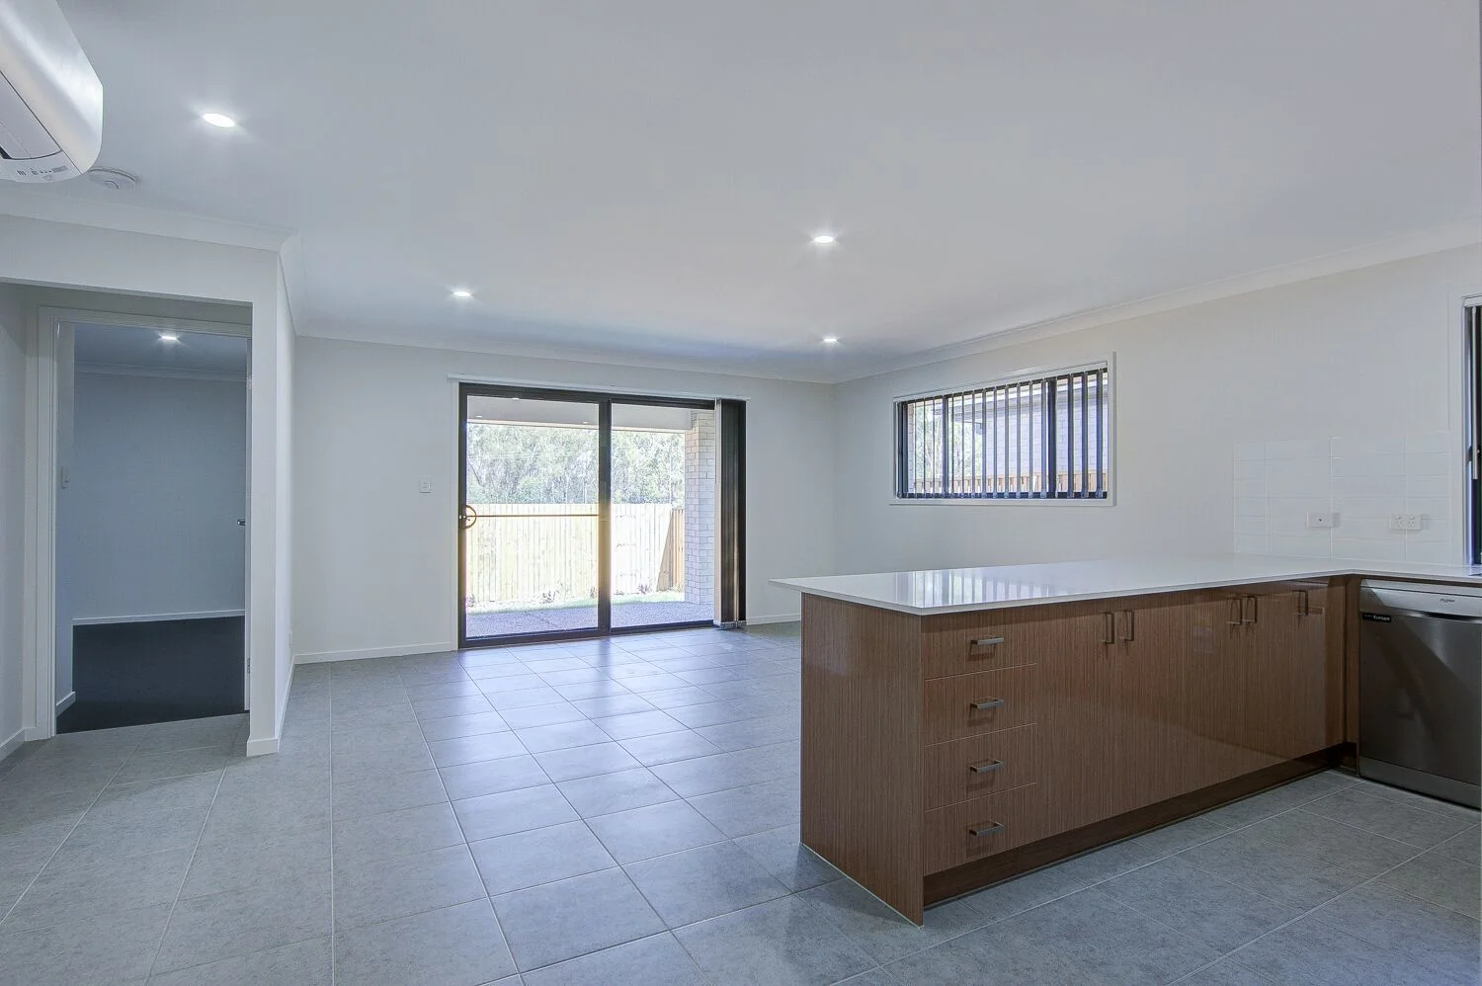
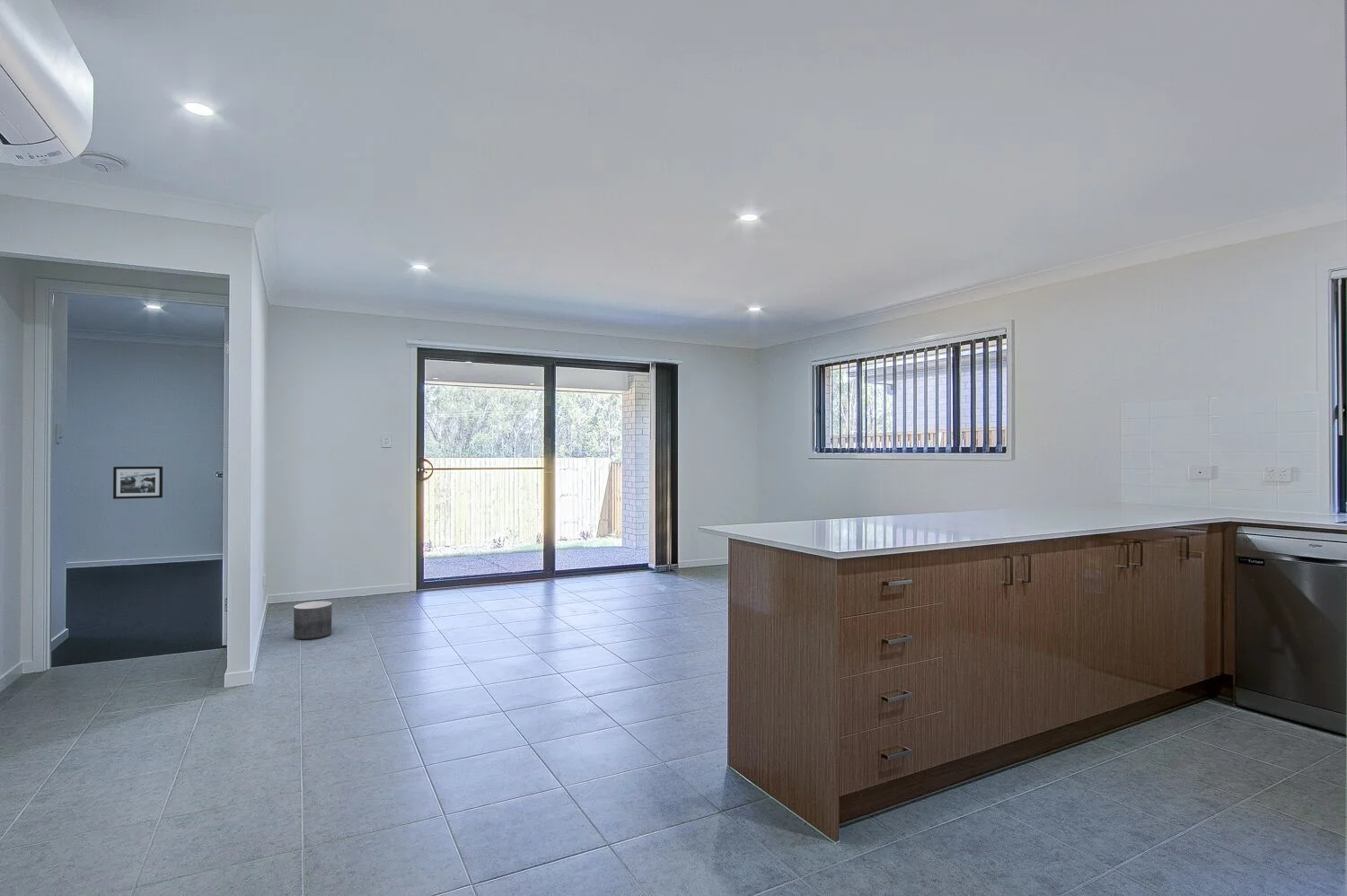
+ picture frame (138, 482)
+ planter (313, 619)
